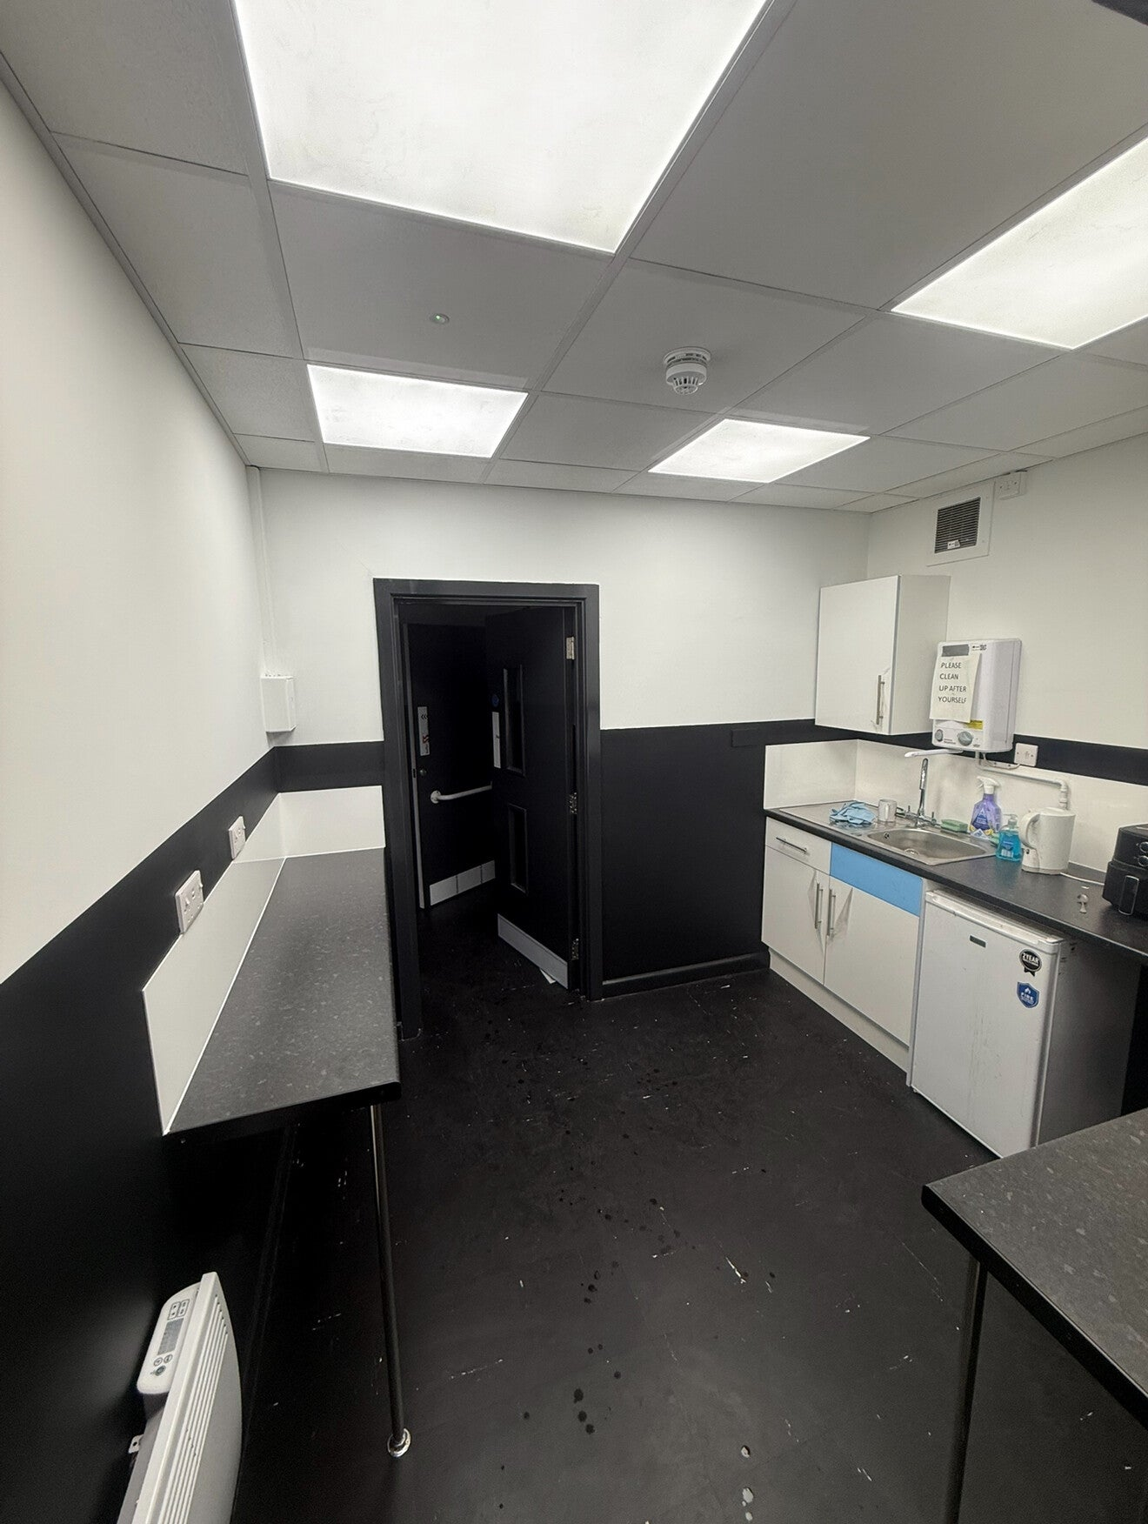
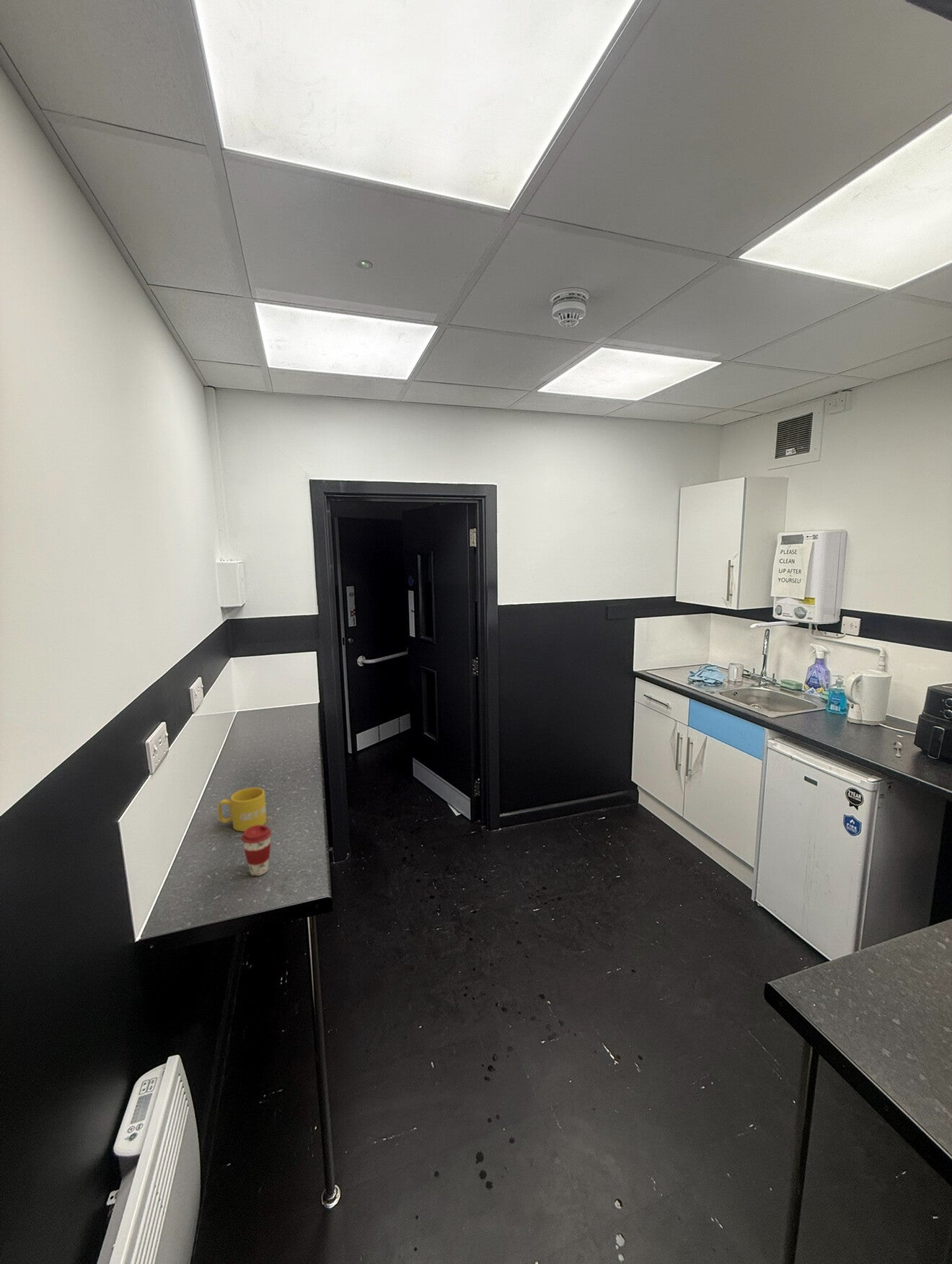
+ coffee cup (257, 851)
+ mug (242, 809)
